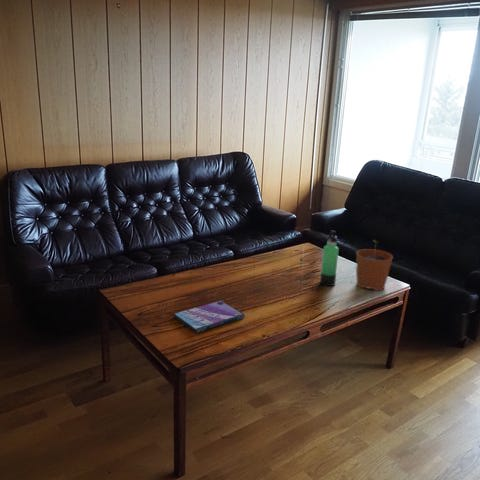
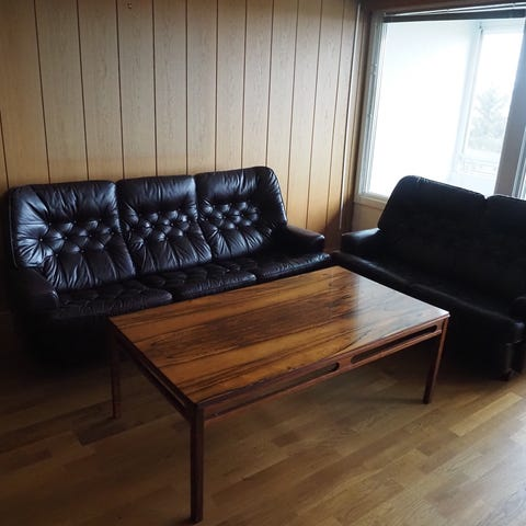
- plant pot (373, 262)
- video game case (209, 315)
- thermos bottle (330, 257)
